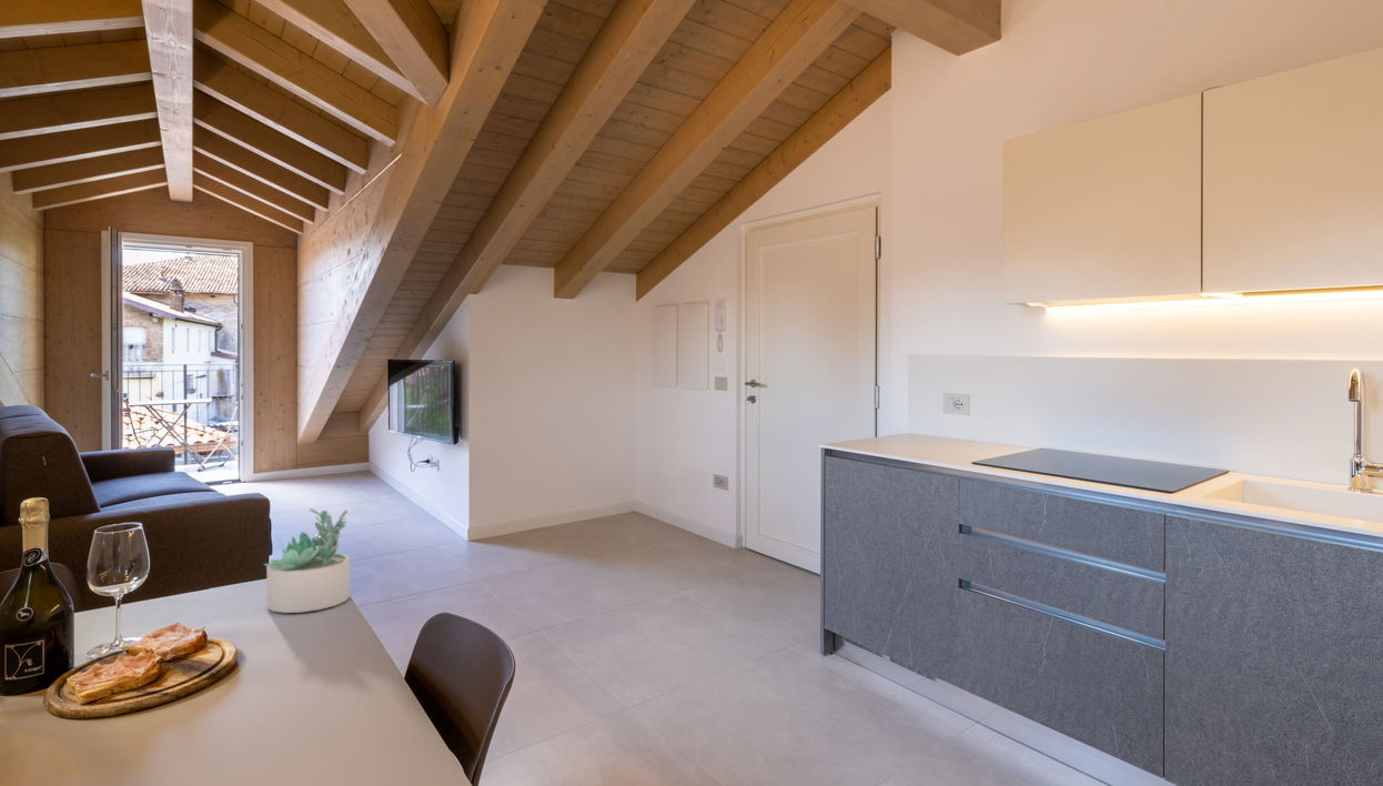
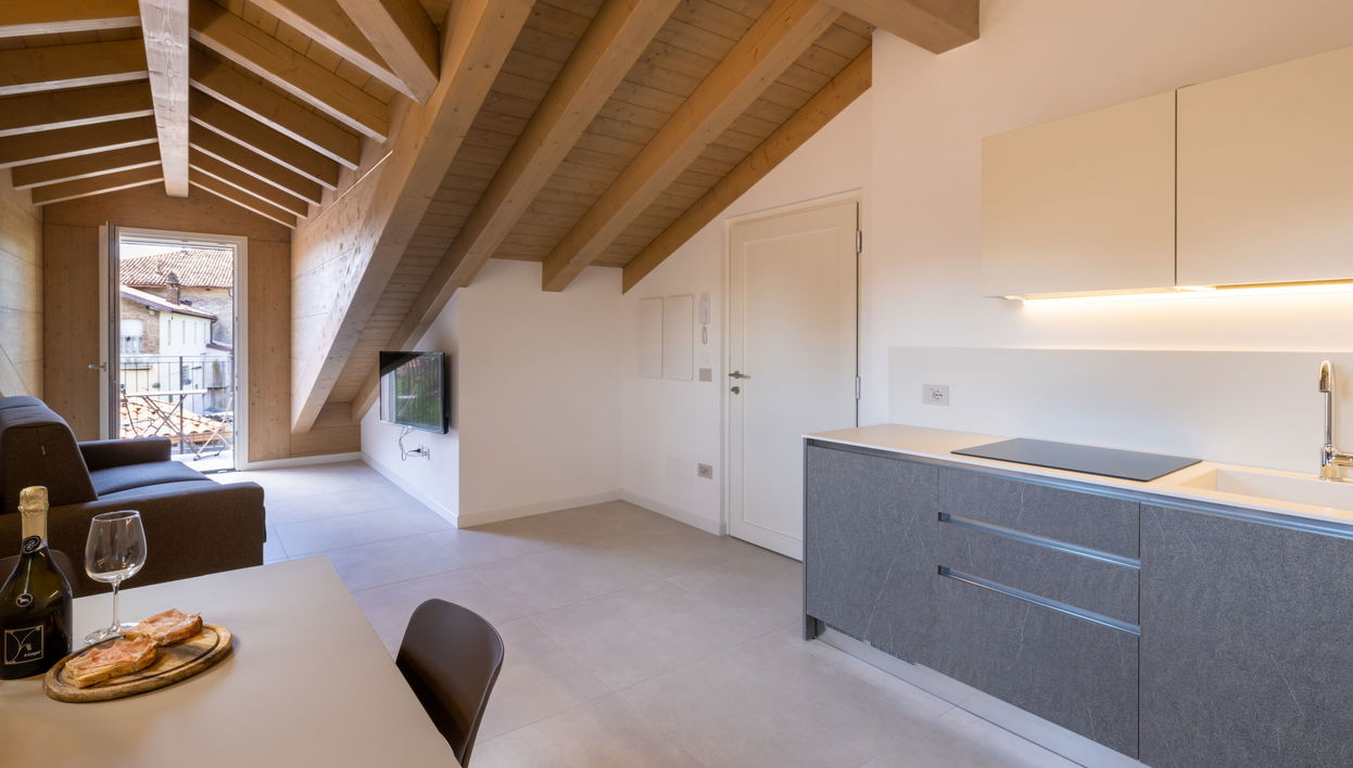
- succulent plant (306, 555)
